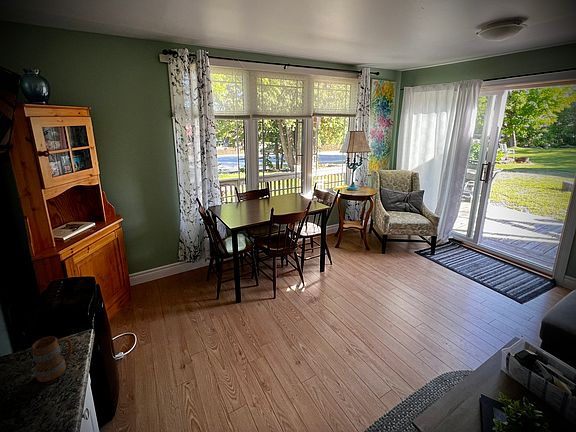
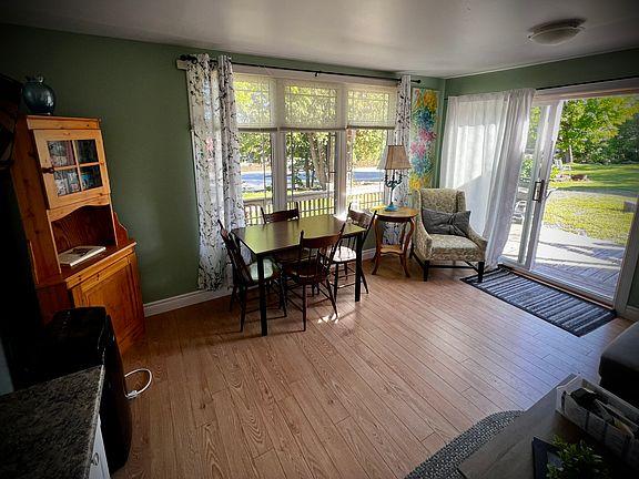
- mug (53, 354)
